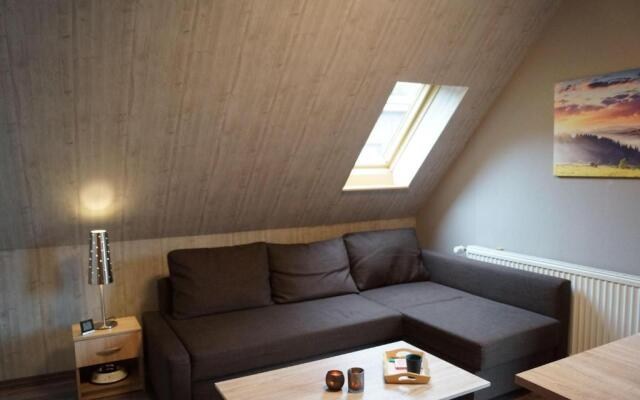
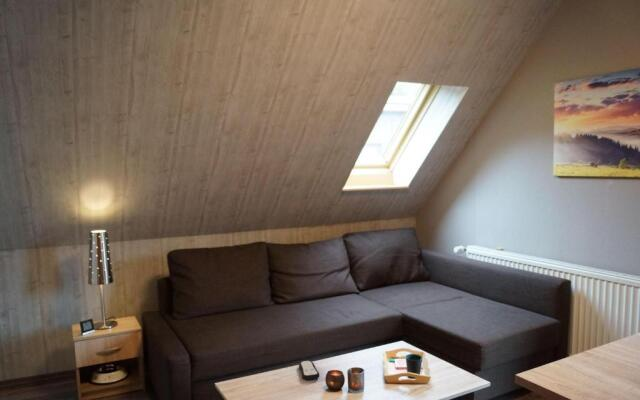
+ remote control (308, 369)
